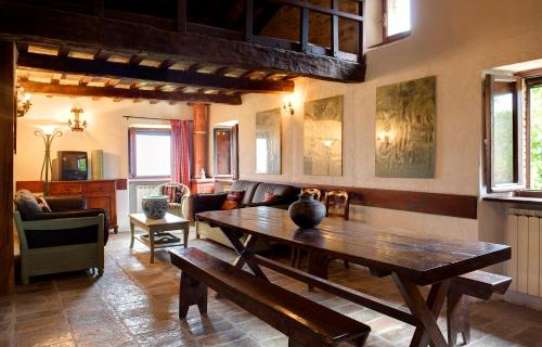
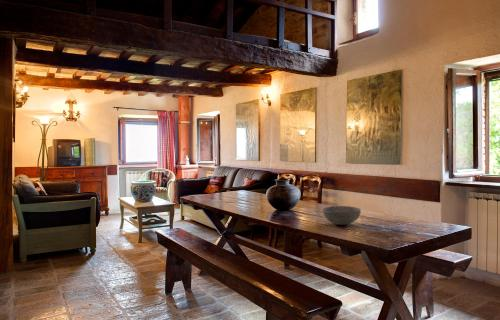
+ bowl (341, 216)
